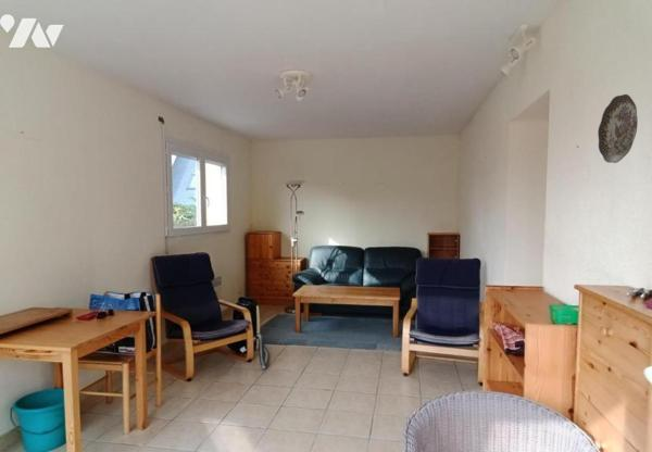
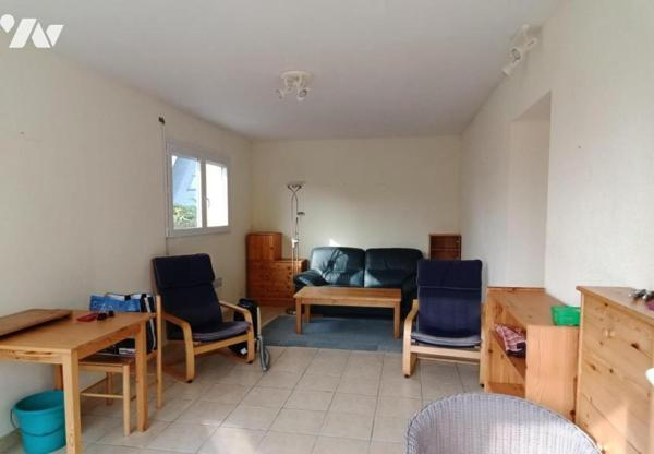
- decorative plate (618, 129)
